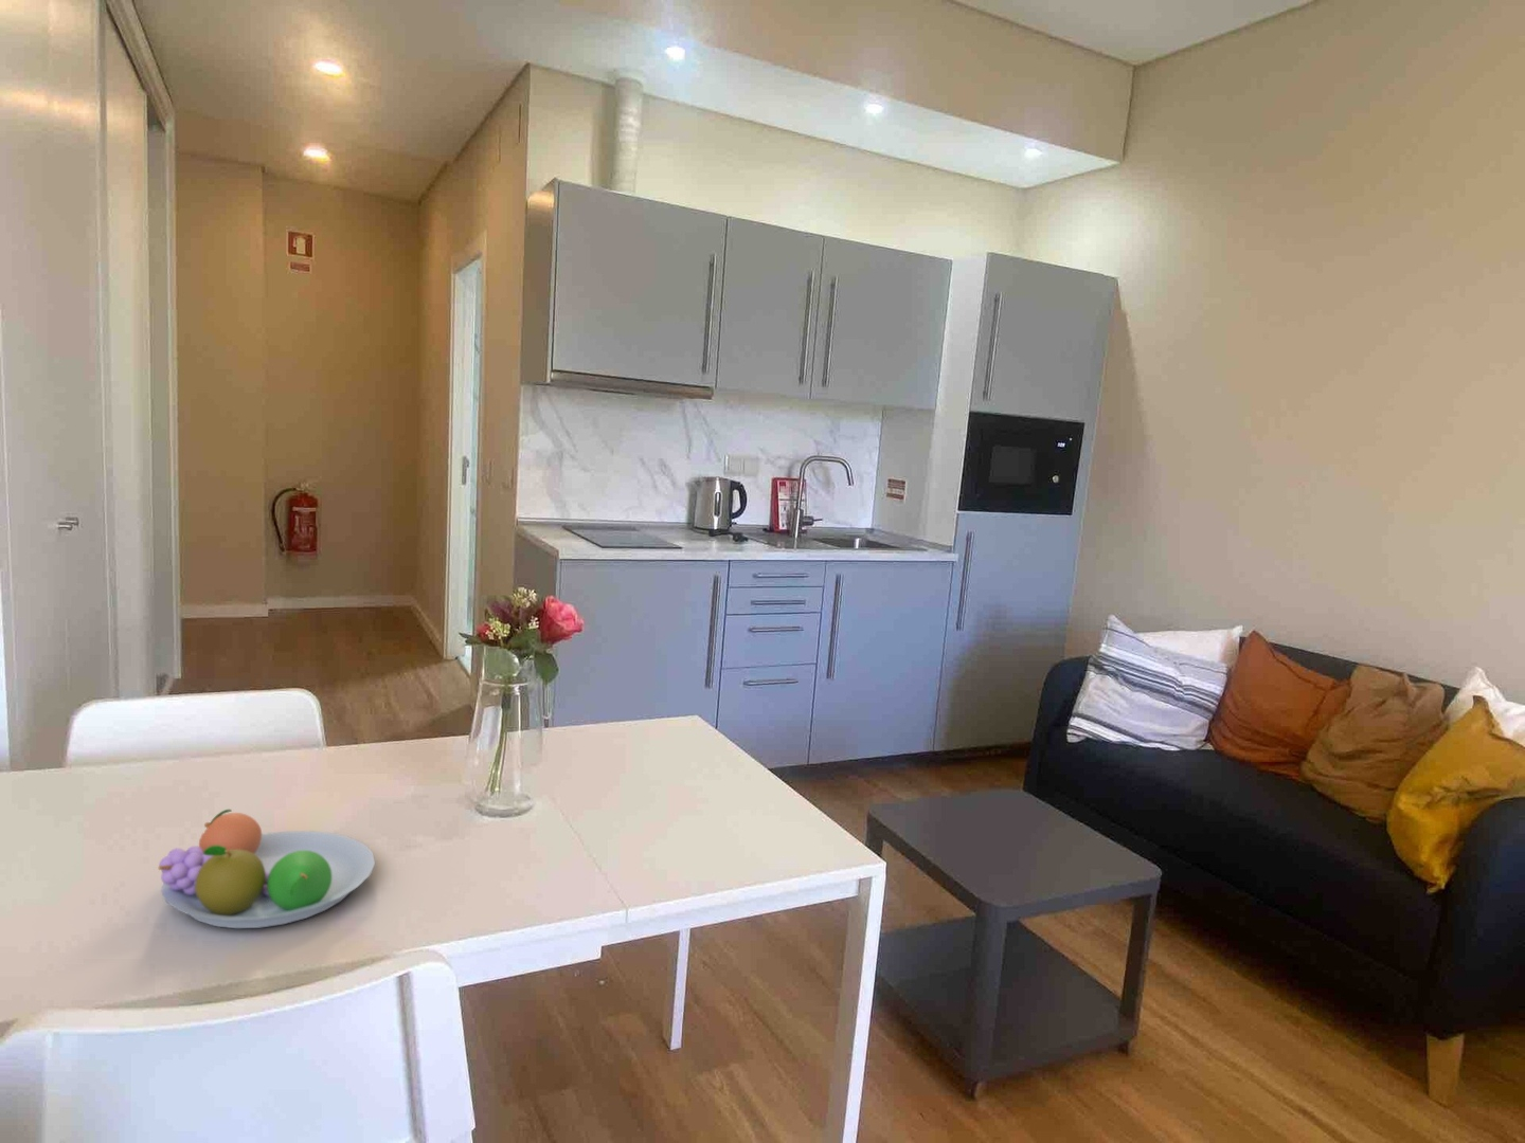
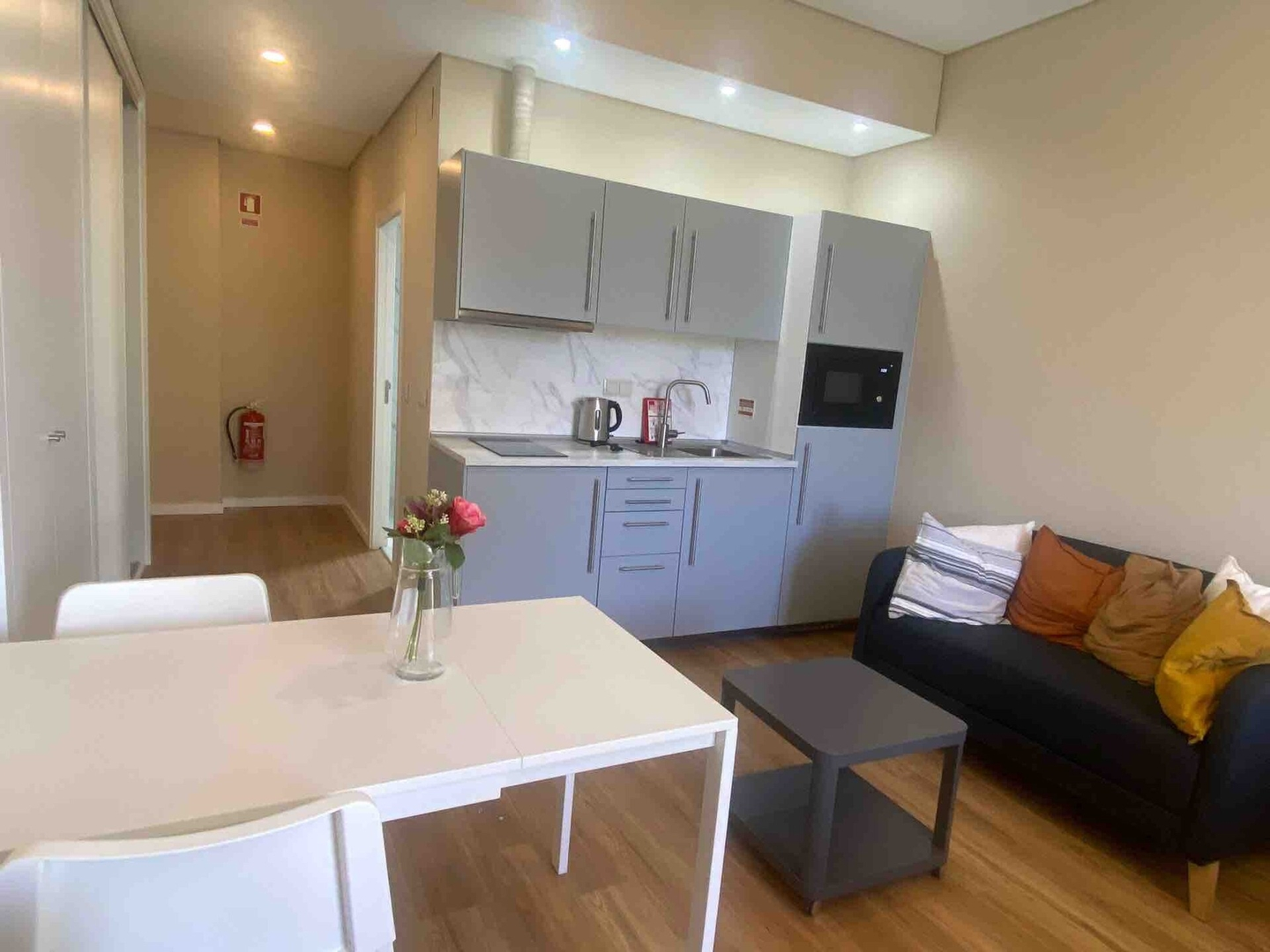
- fruit bowl (271, 857)
